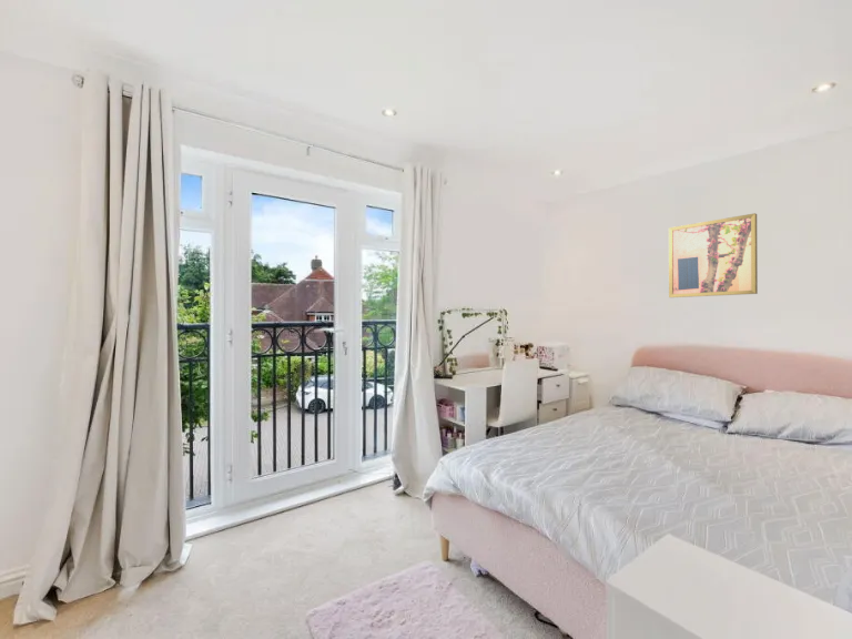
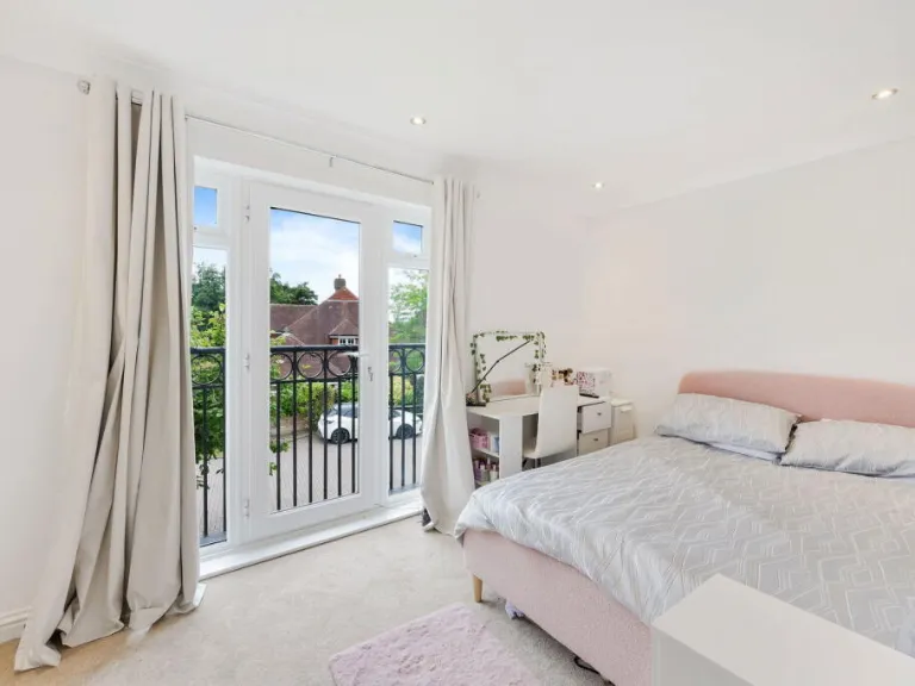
- wall art (710, 258)
